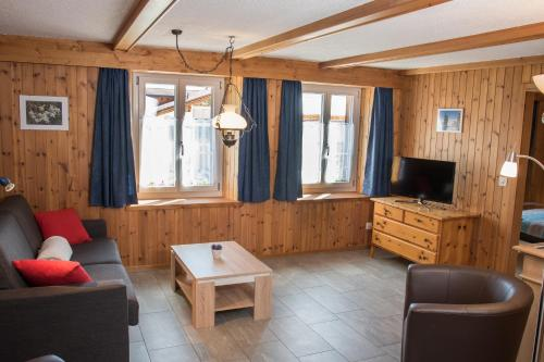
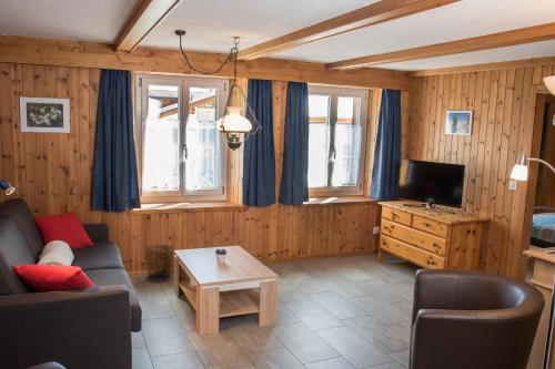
+ waste bin (159, 263)
